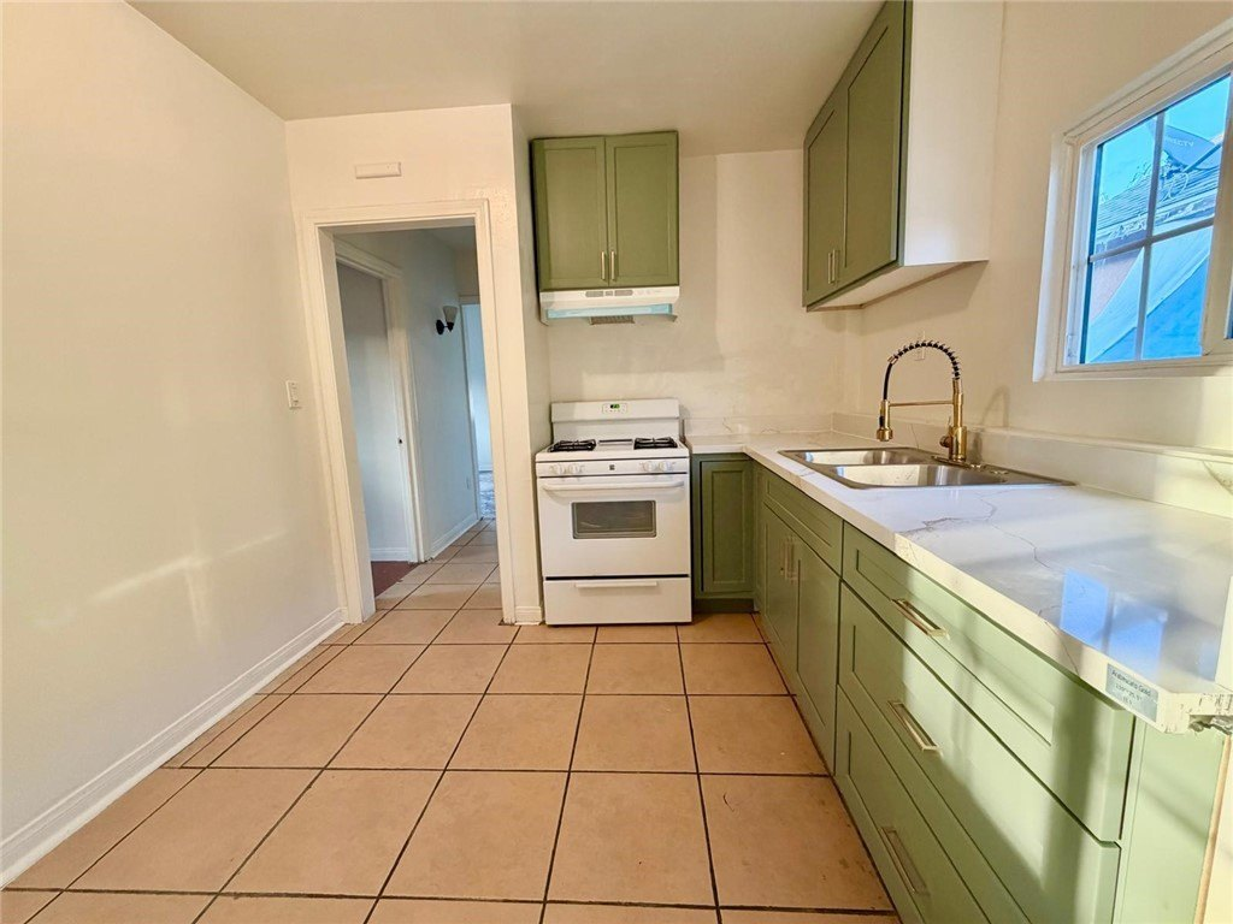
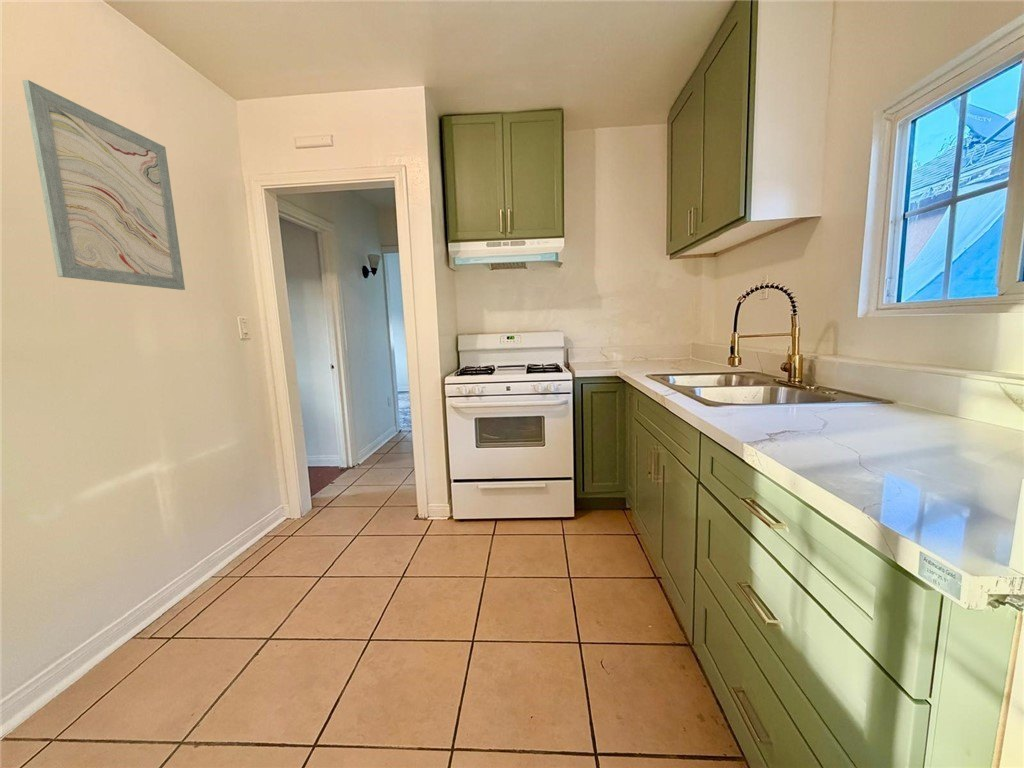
+ wall art (118, 203)
